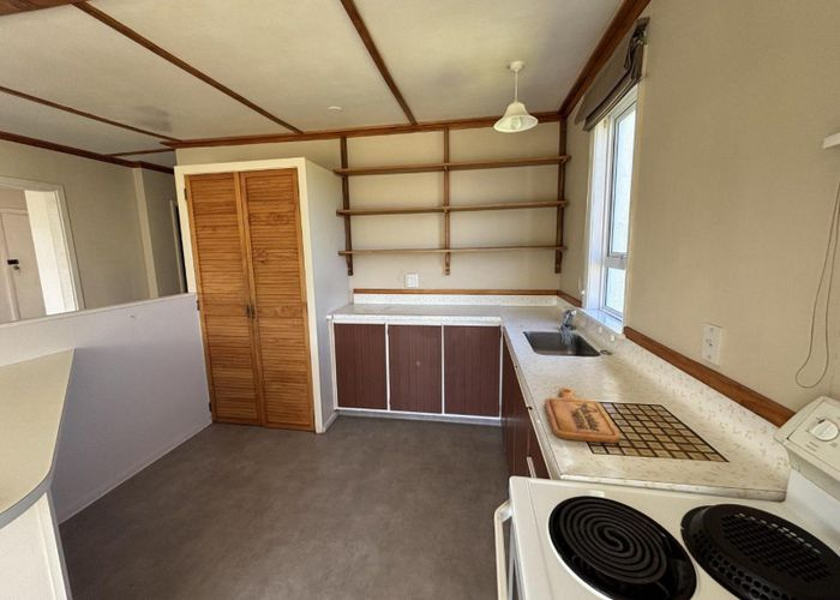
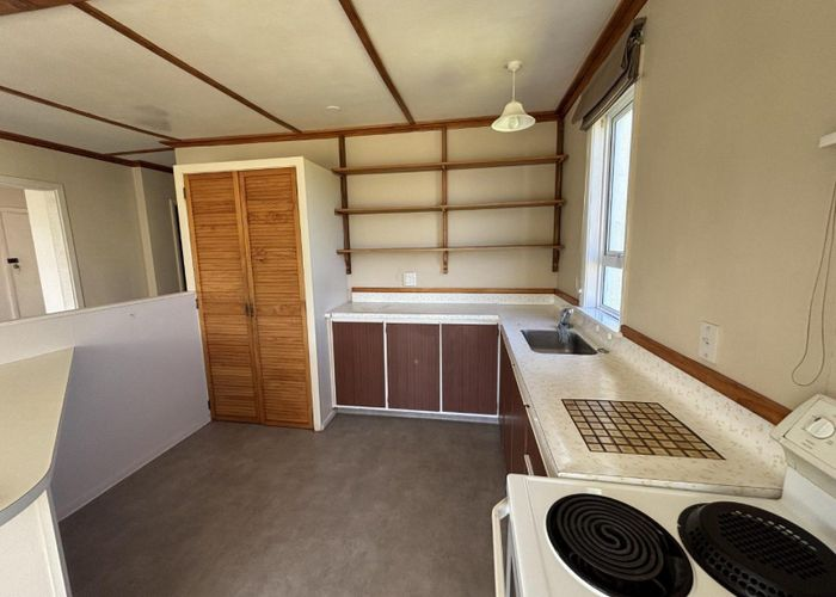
- cutting board (575, 410)
